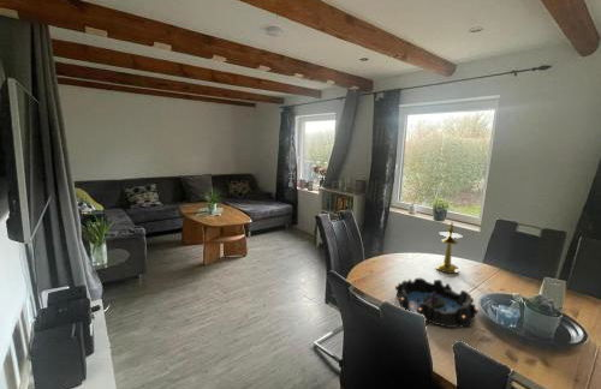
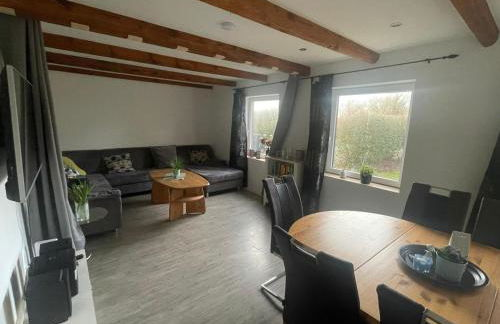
- decorative bowl (435, 298)
- candlestick (448, 245)
